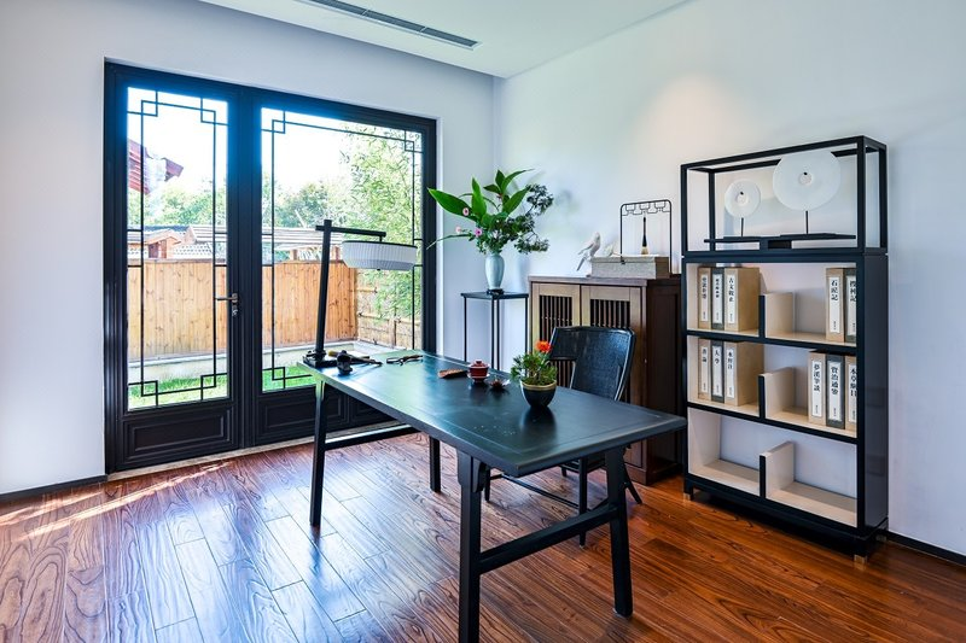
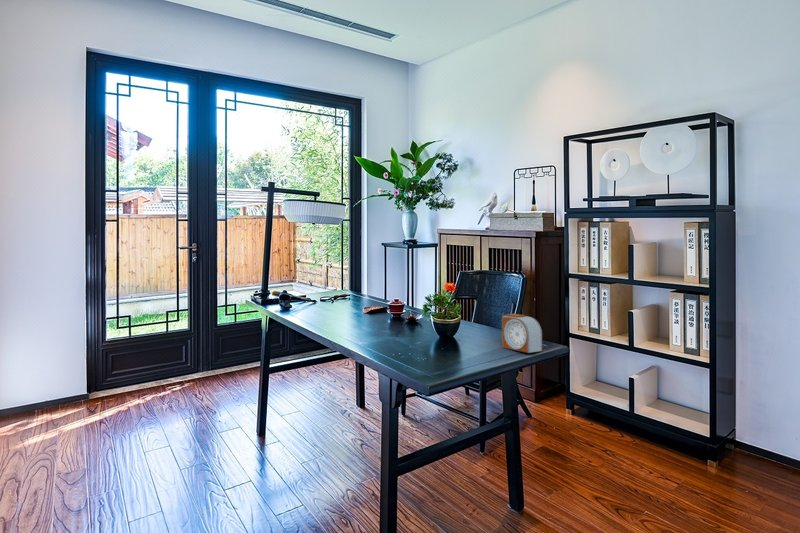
+ alarm clock (520, 332)
